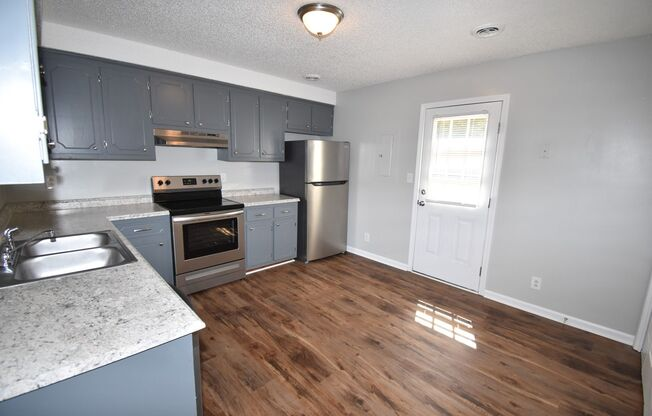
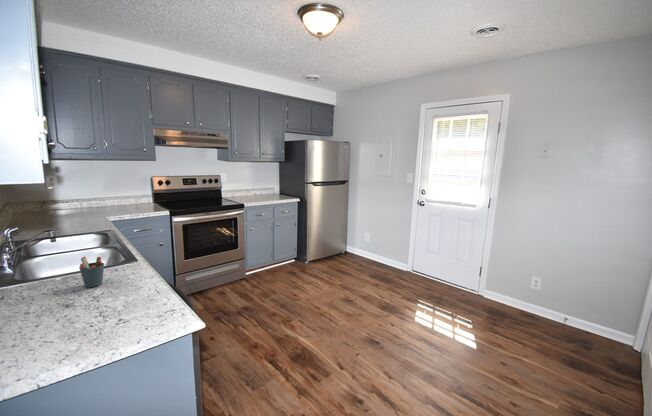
+ pen holder (92, 269)
